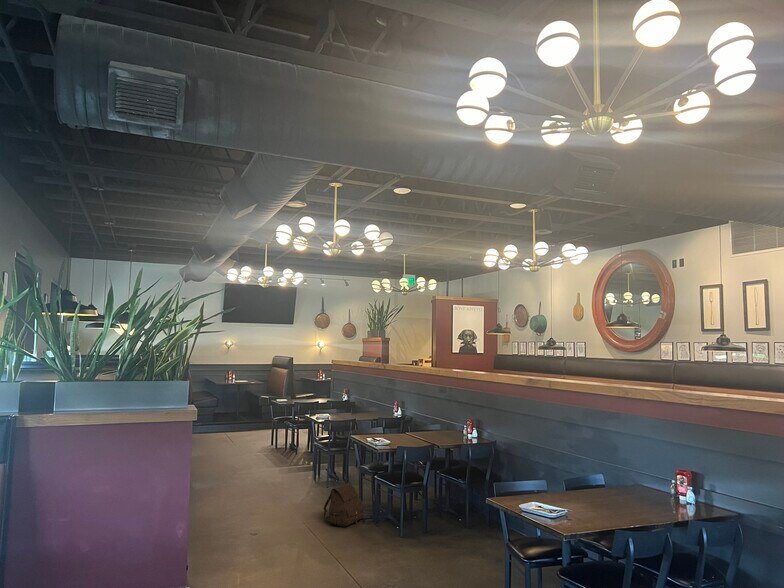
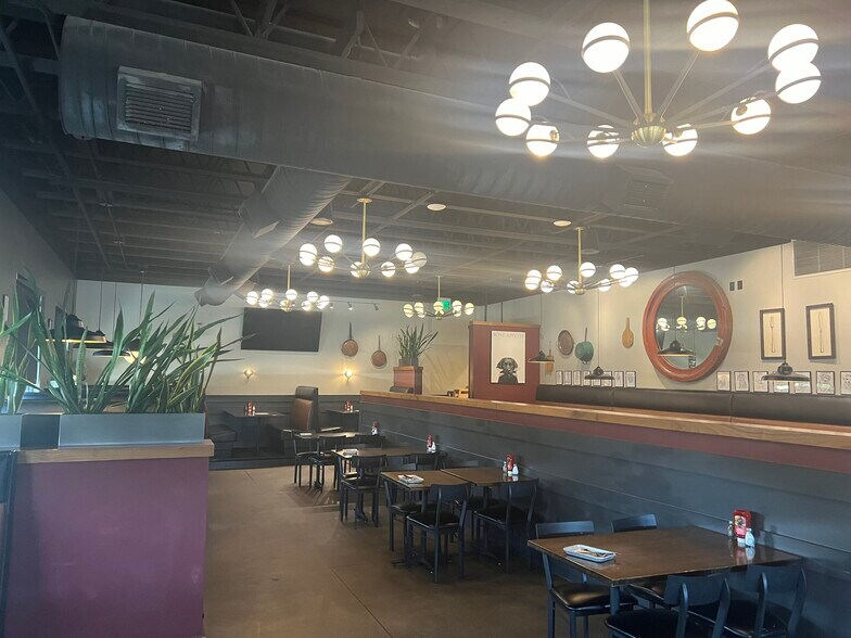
- satchel (343, 503)
